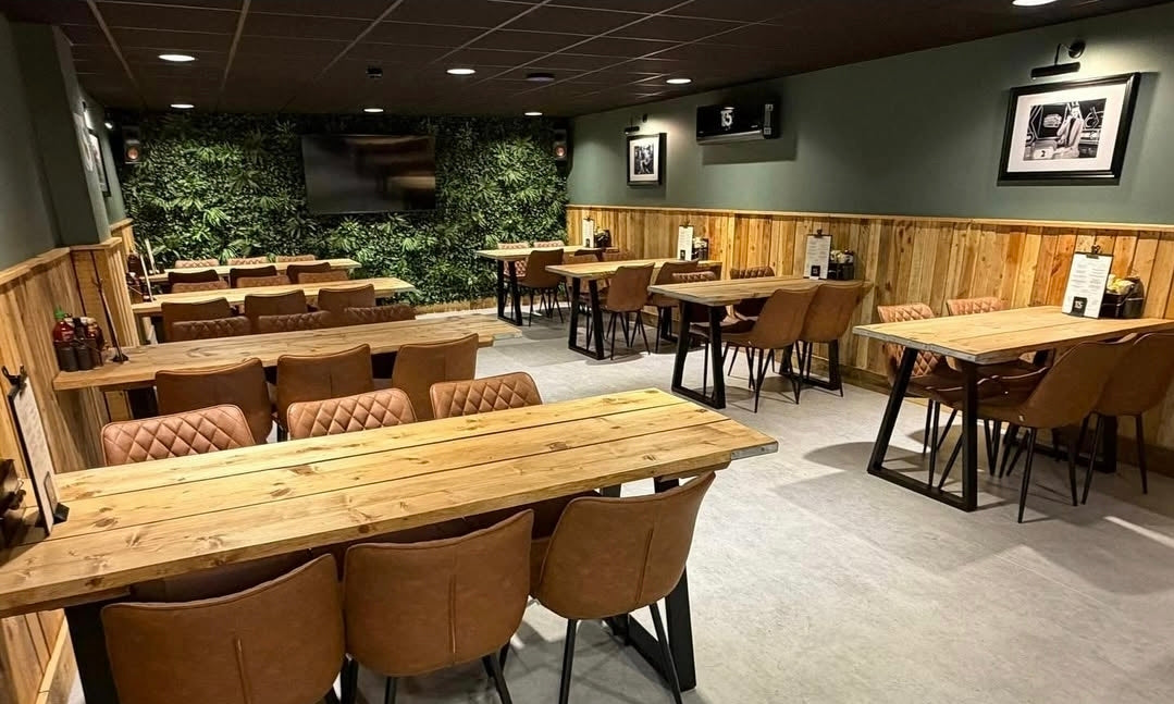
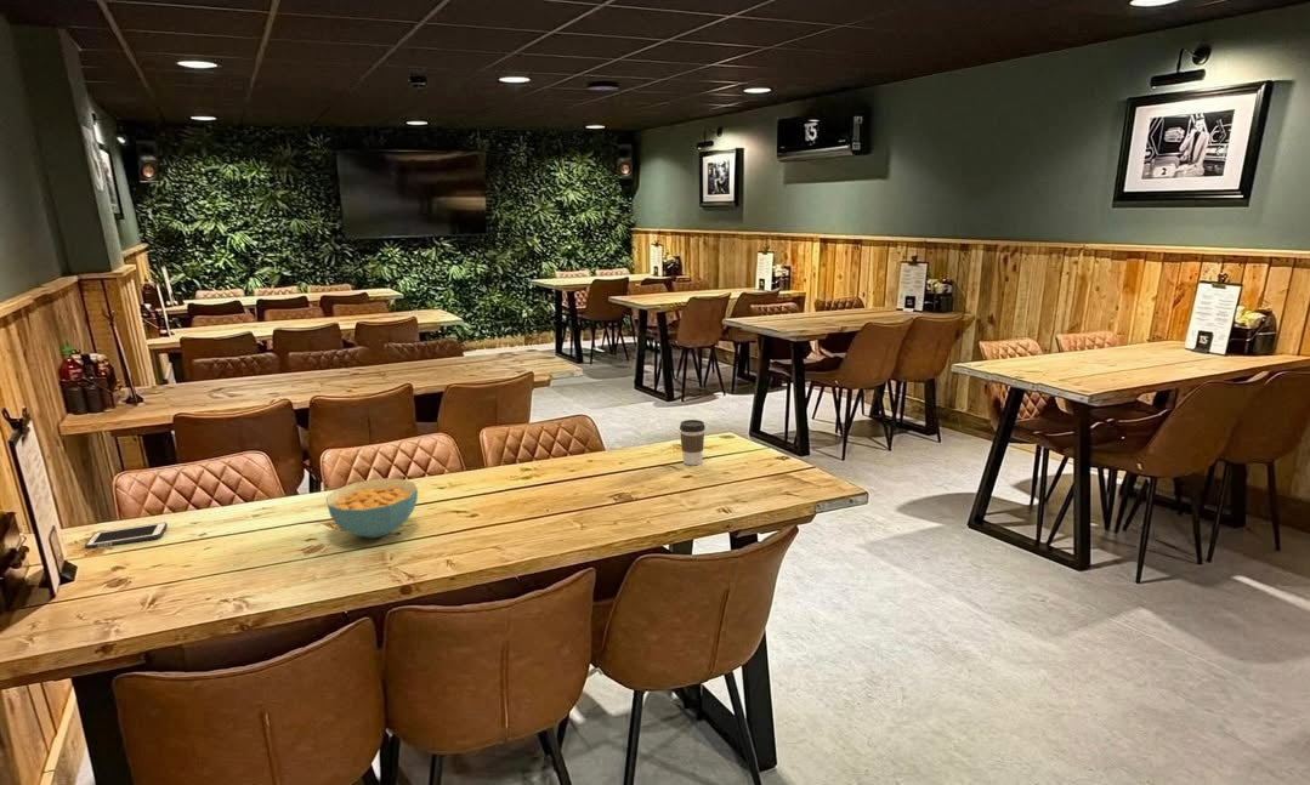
+ coffee cup (692, 442)
+ cereal bowl (374, 512)
+ cell phone (127, 535)
